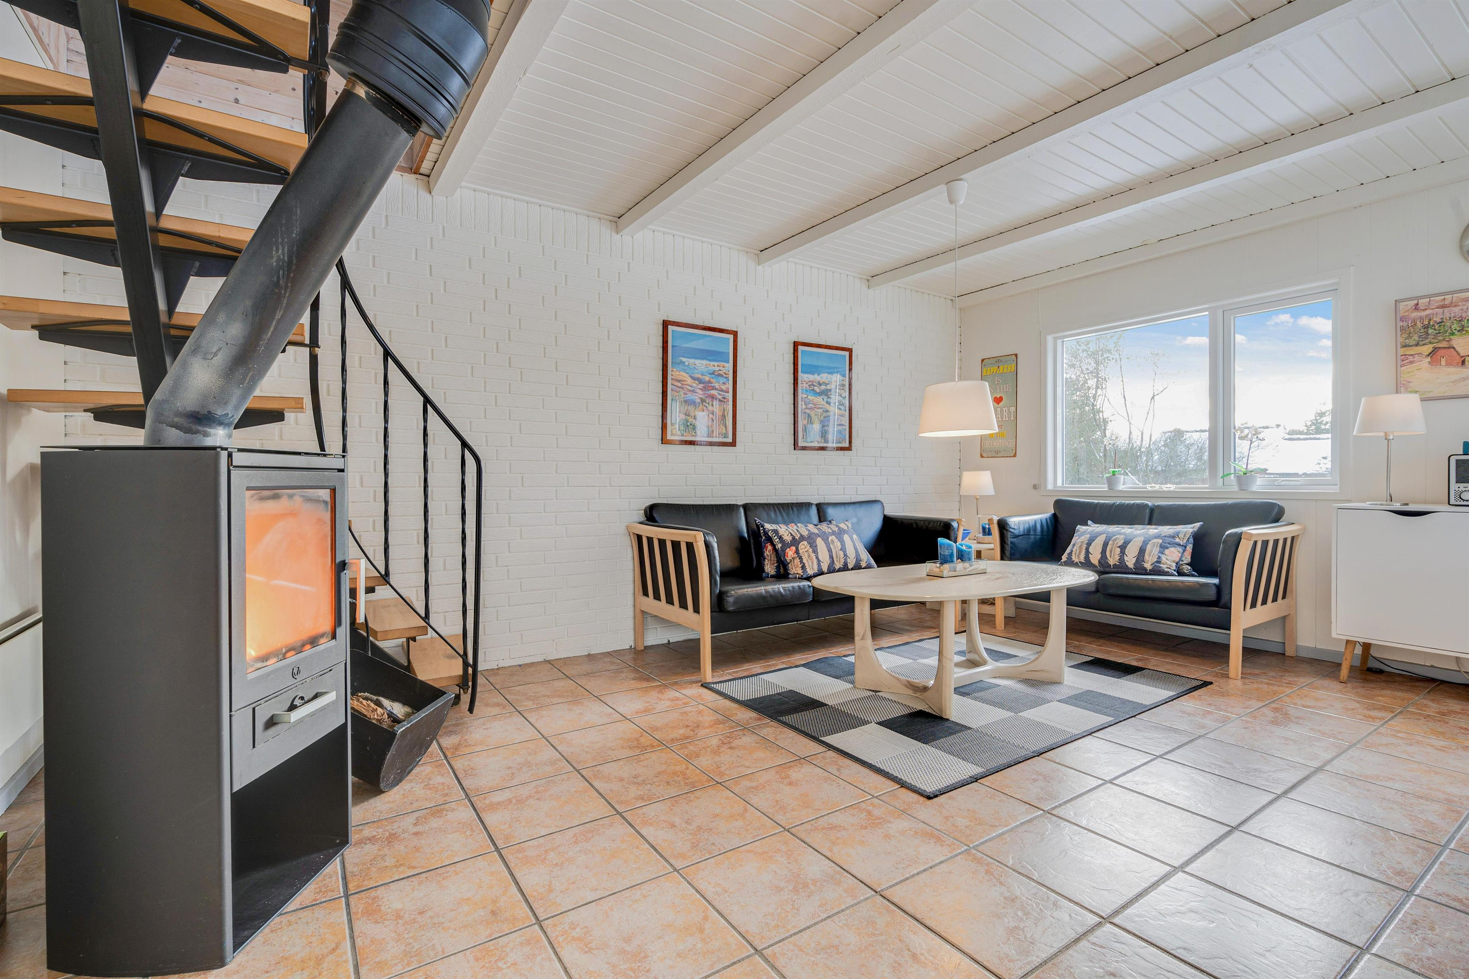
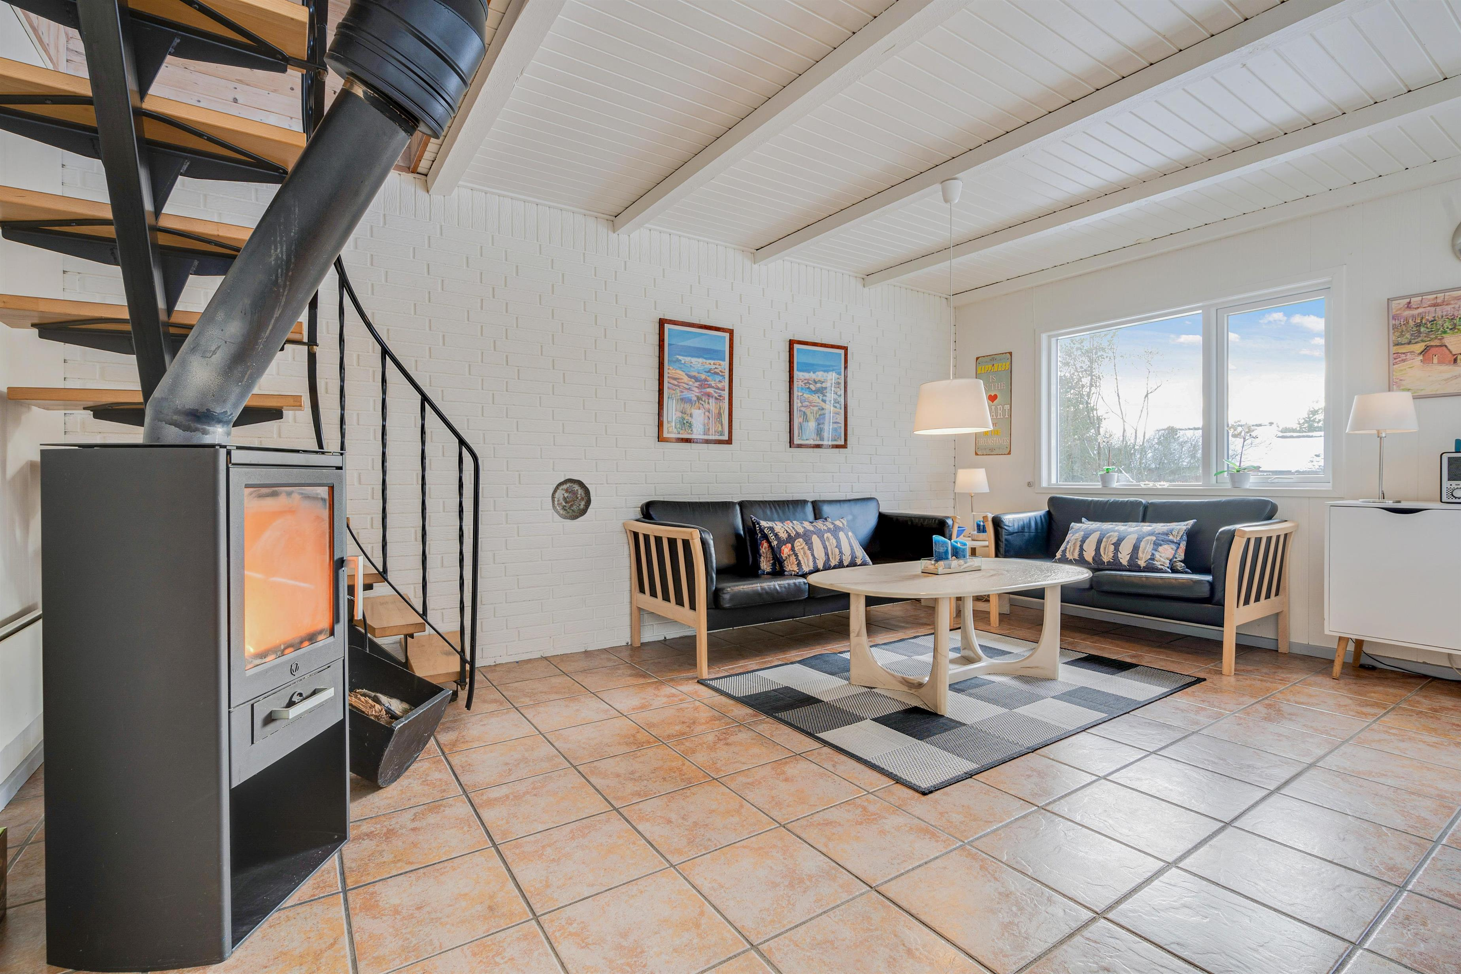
+ decorative plate (571, 499)
